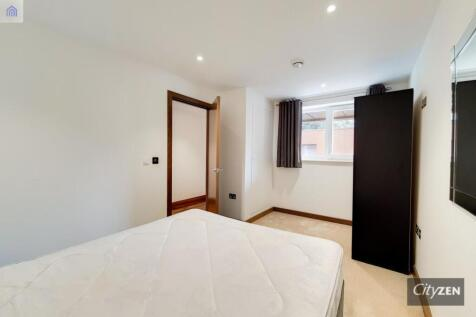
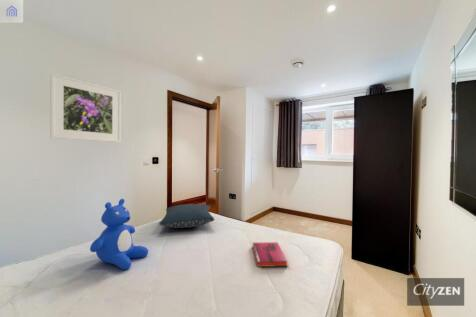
+ hardback book (268, 253)
+ pillow (188, 214)
+ teddy bear (122, 231)
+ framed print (89, 111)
